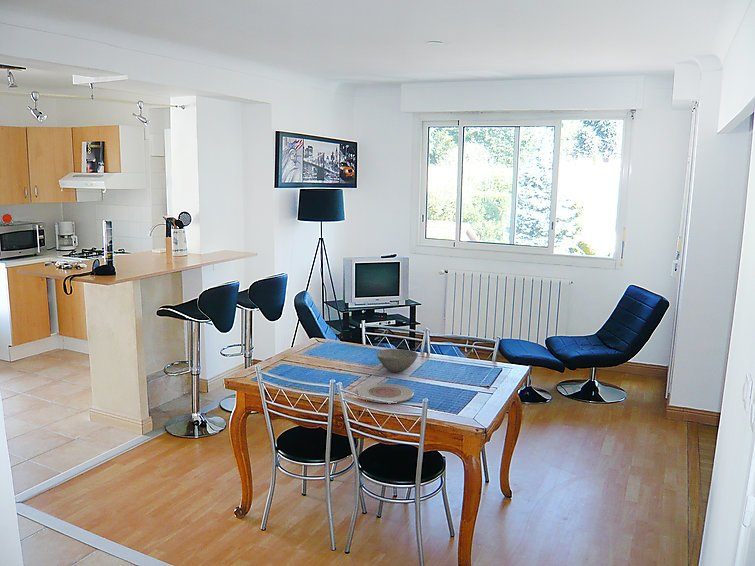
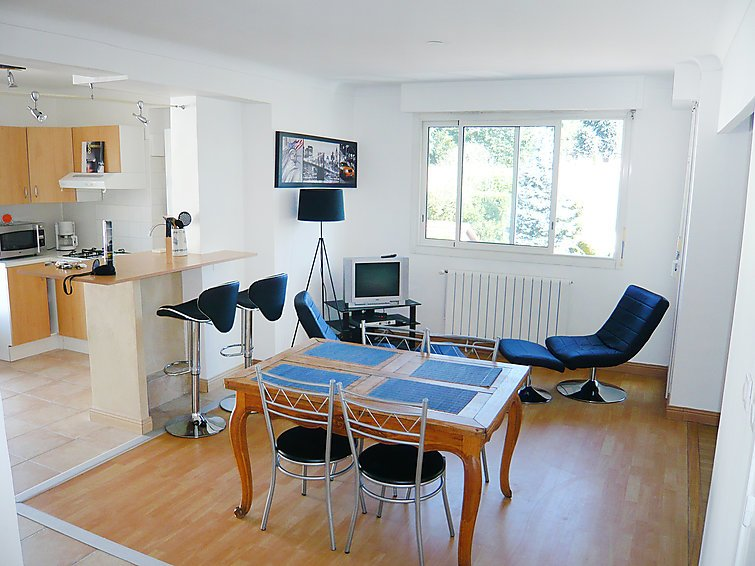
- plate (385, 392)
- bowl (396, 361)
